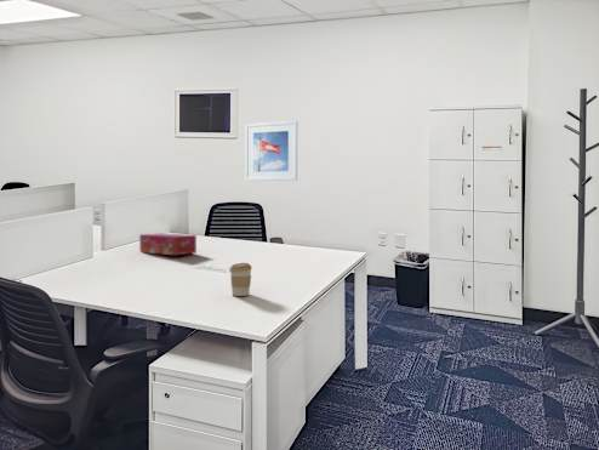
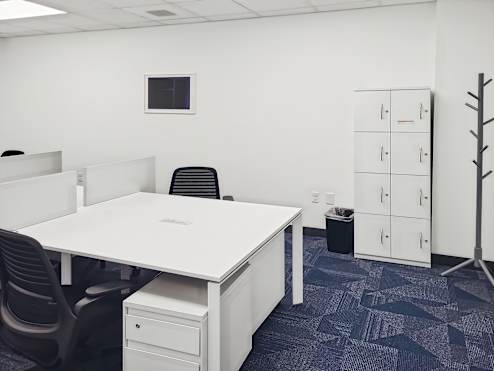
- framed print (270, 152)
- coffee cup (240, 279)
- tissue box (167, 243)
